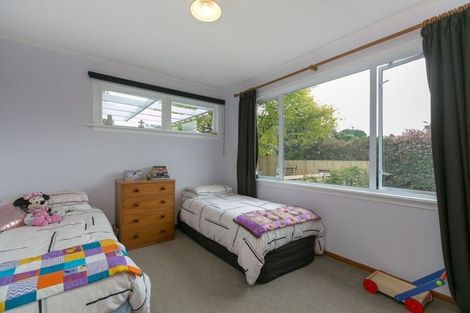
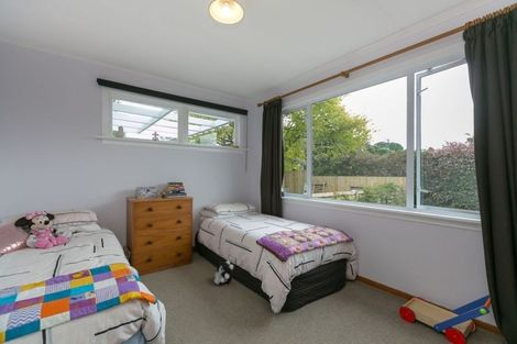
+ plush toy (223, 273)
